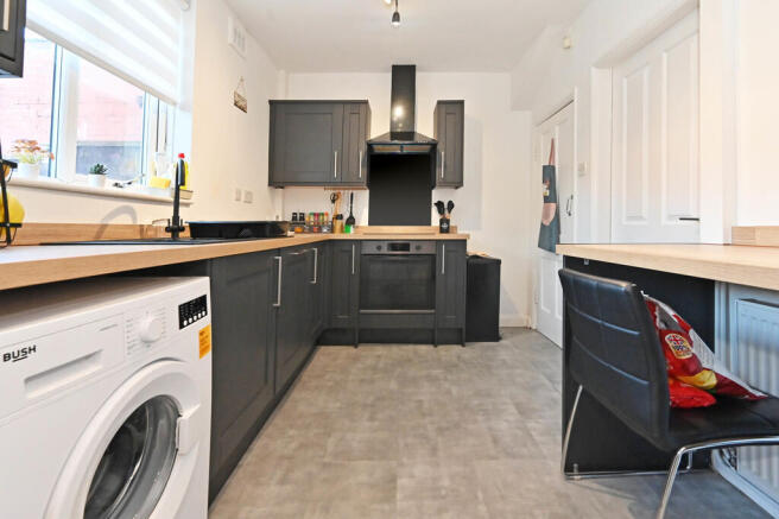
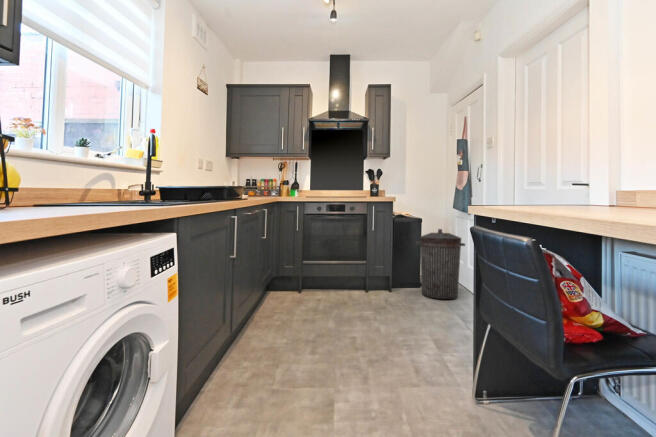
+ trash can (439, 262)
